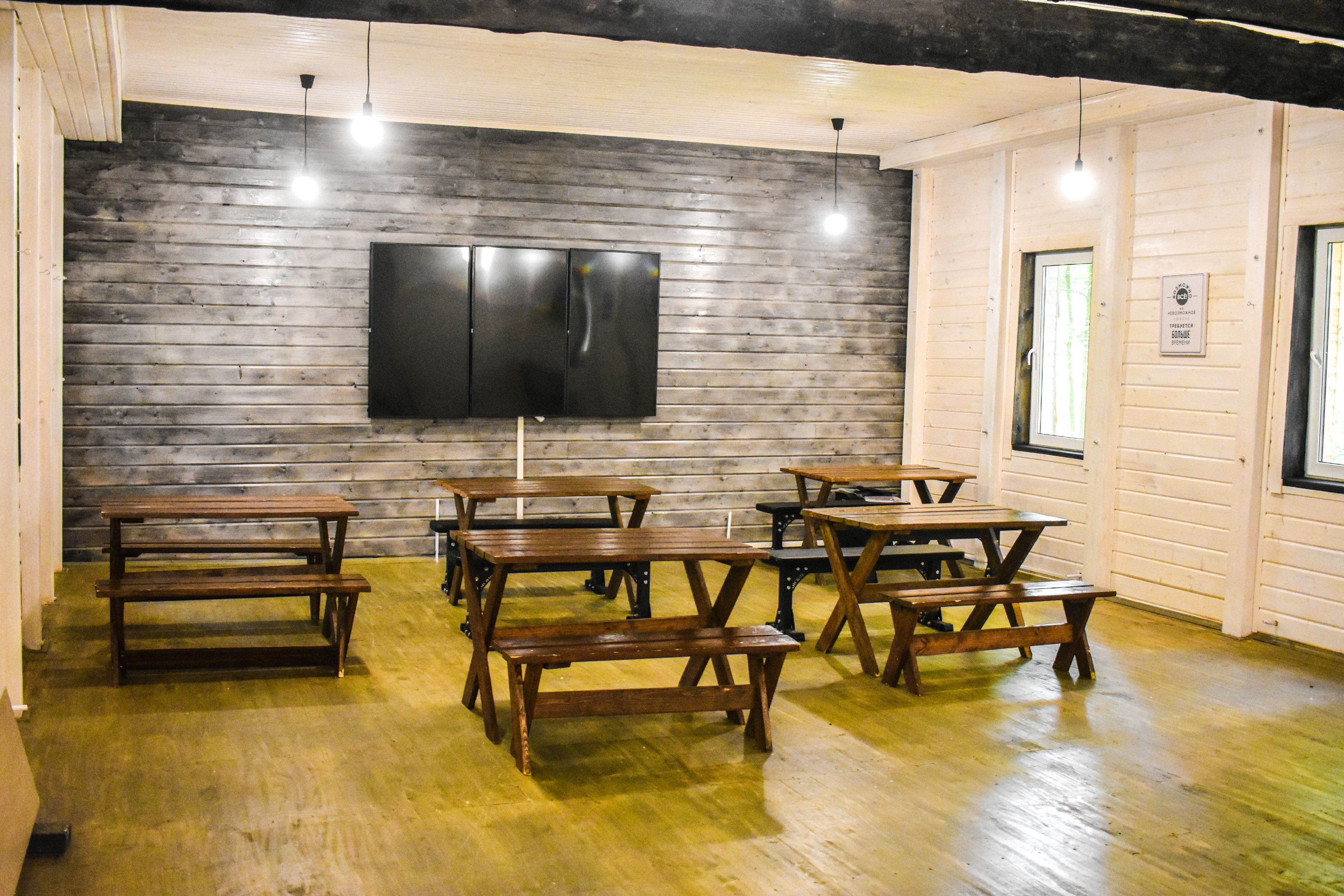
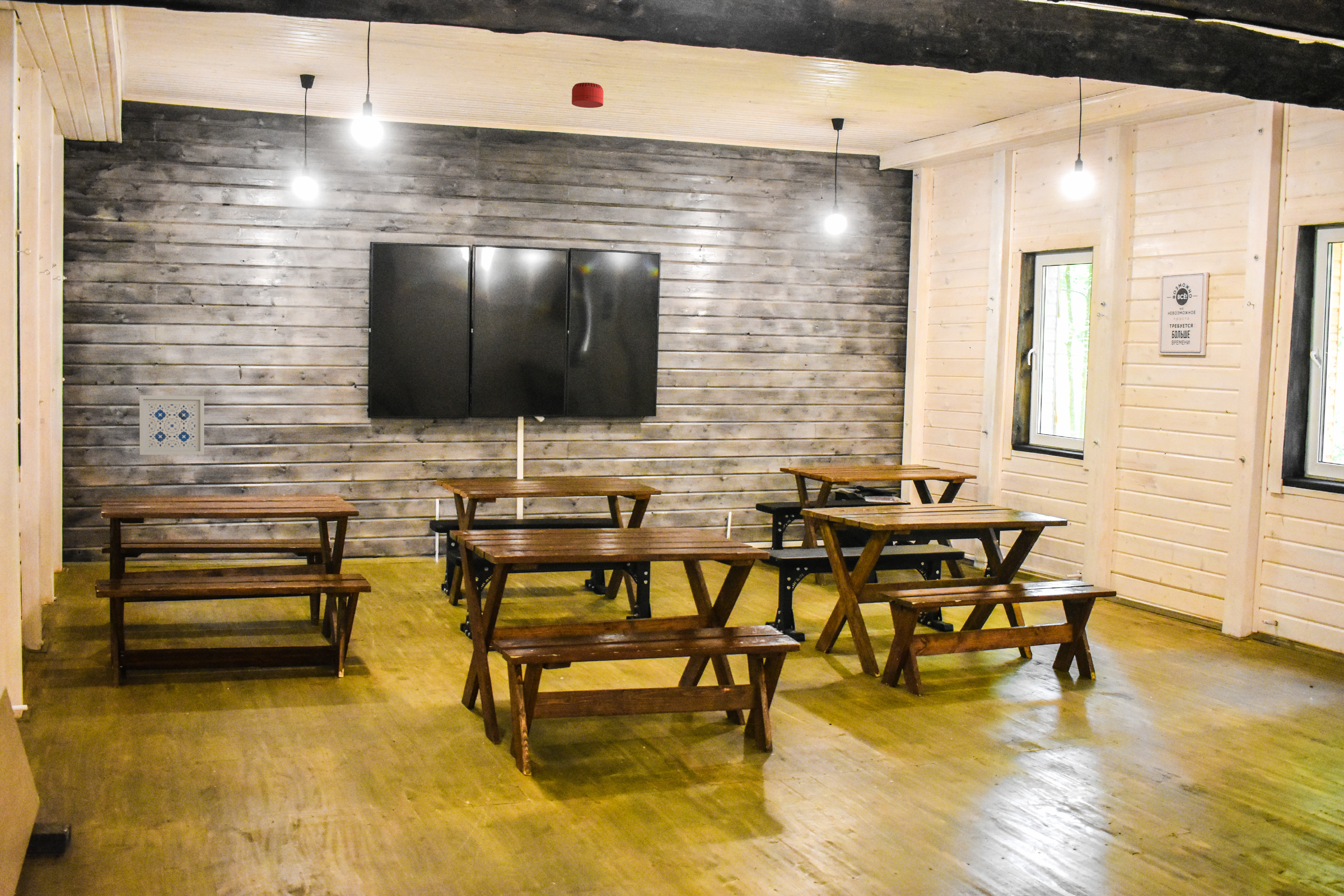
+ wall art (172, 425)
+ smoke detector (587, 94)
